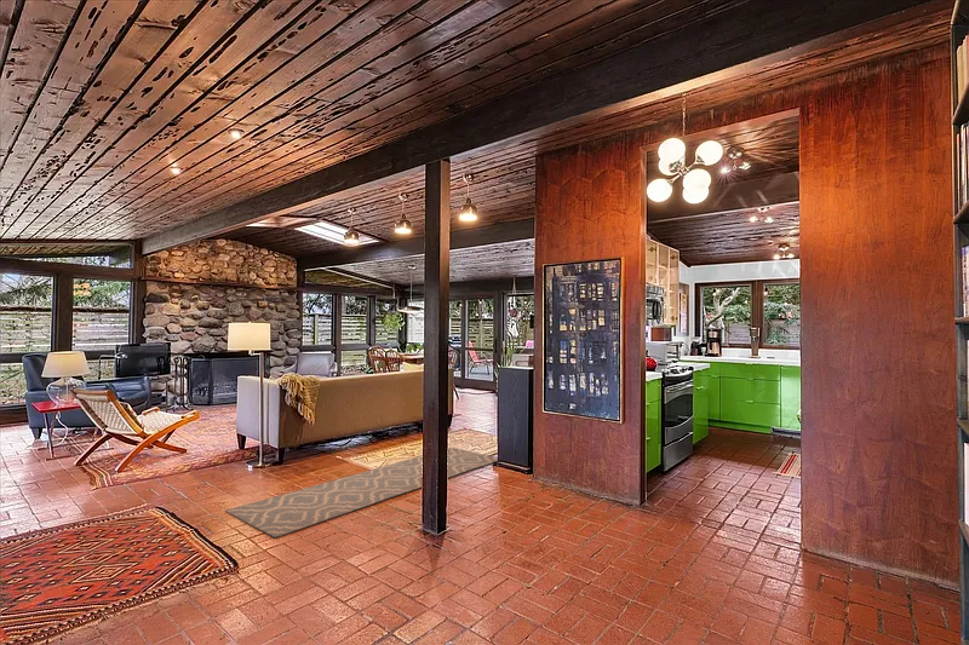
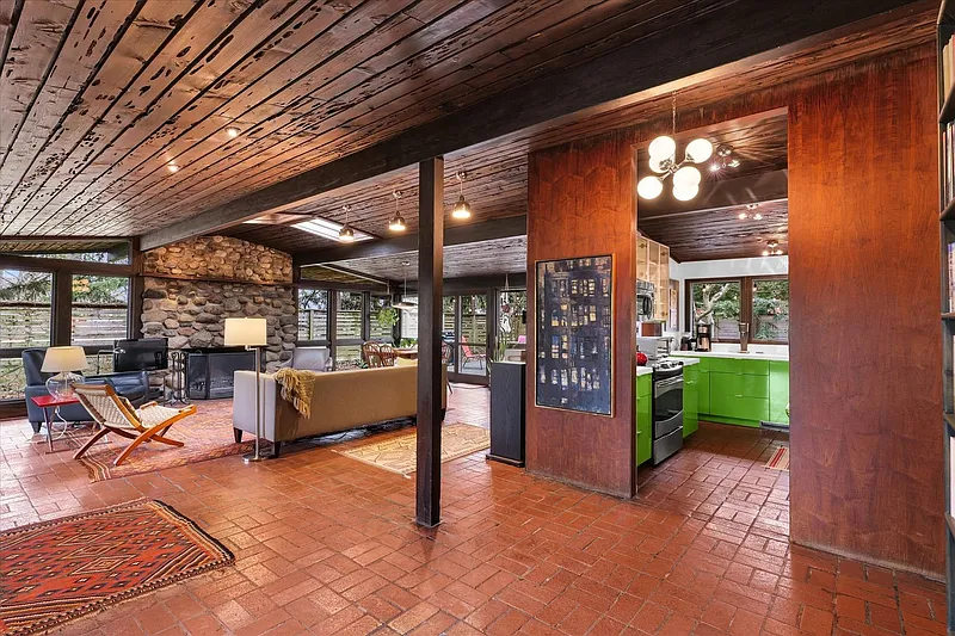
- rug (386, 480)
